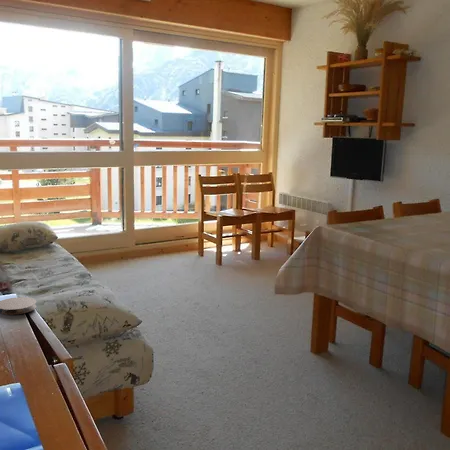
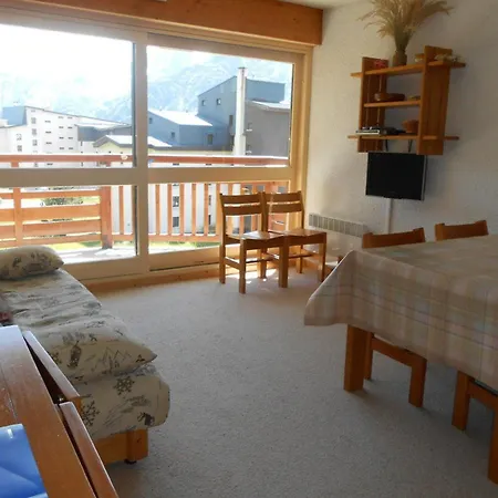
- coaster (16, 305)
